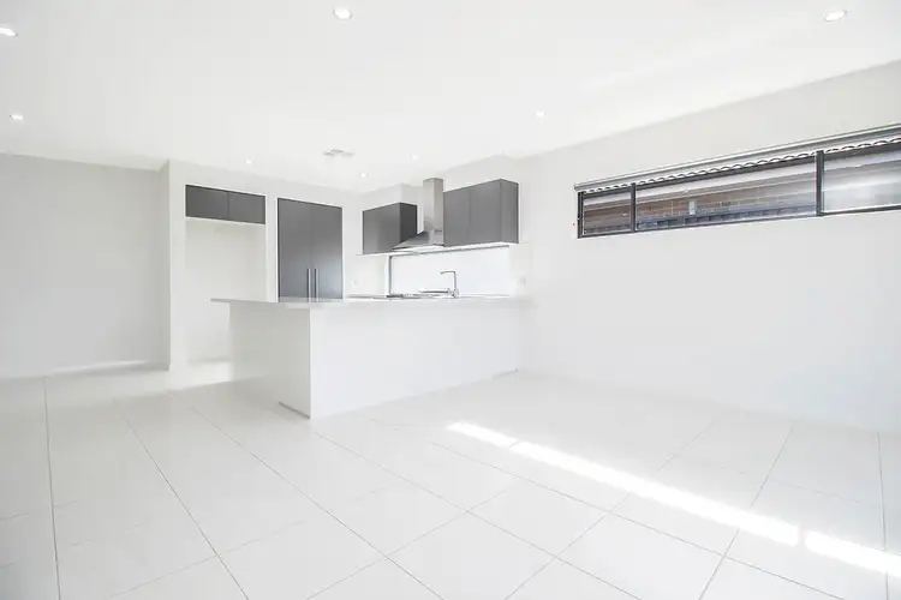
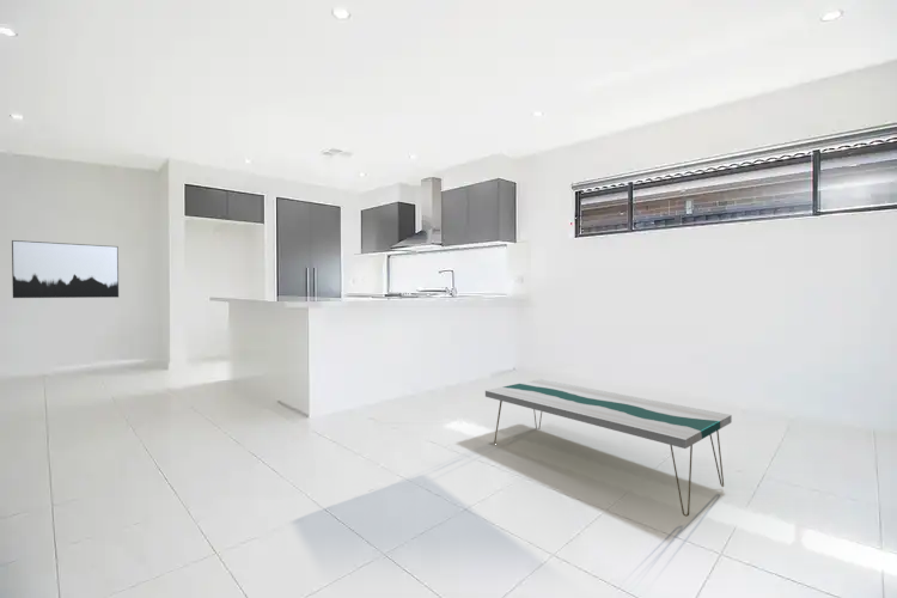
+ wall art (68, 270)
+ coffee table (594, 425)
